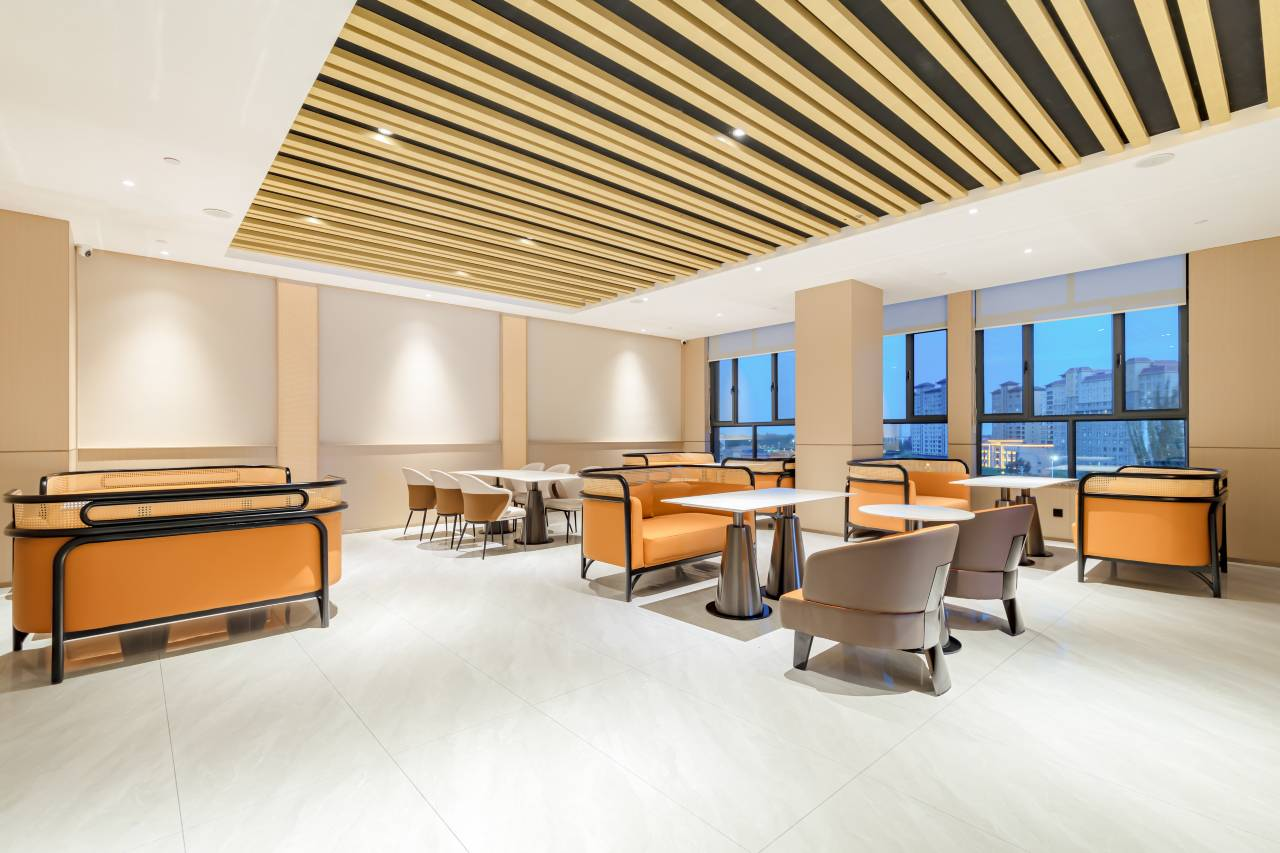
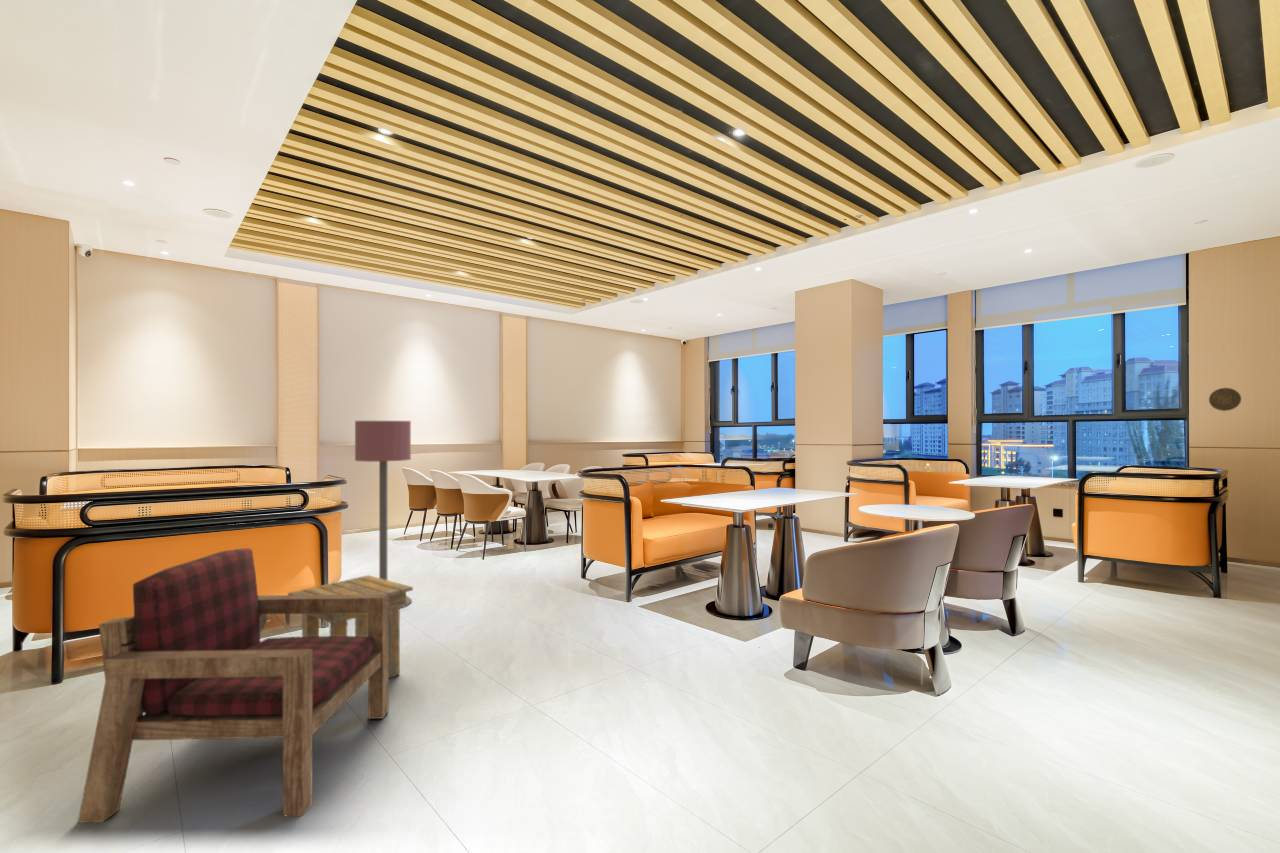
+ side table (355, 633)
+ floor lamp (383, 512)
+ armchair (258, 658)
+ decorative plate (1224, 399)
